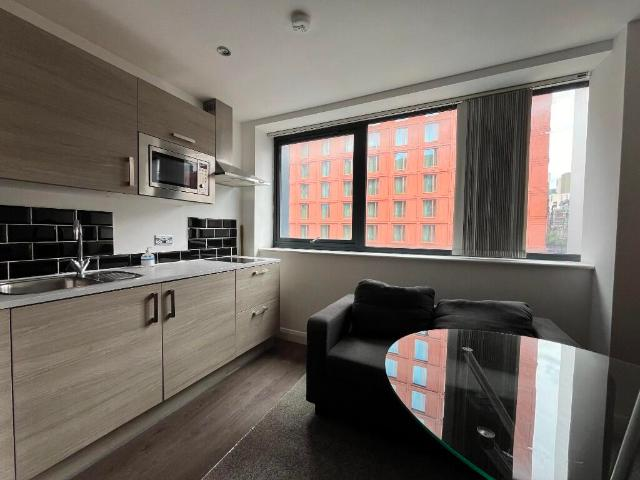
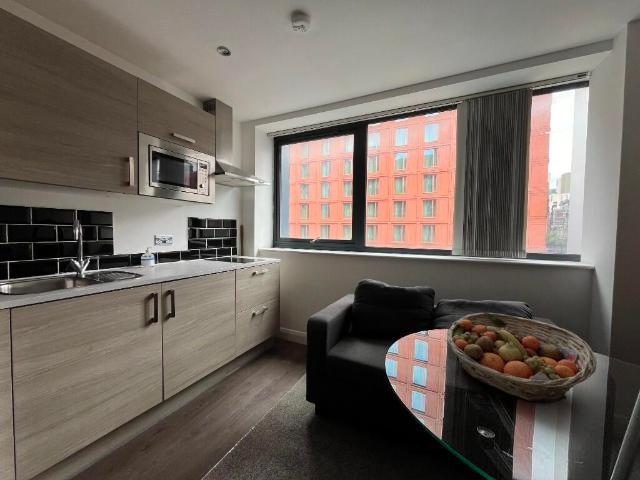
+ fruit basket (510, 351)
